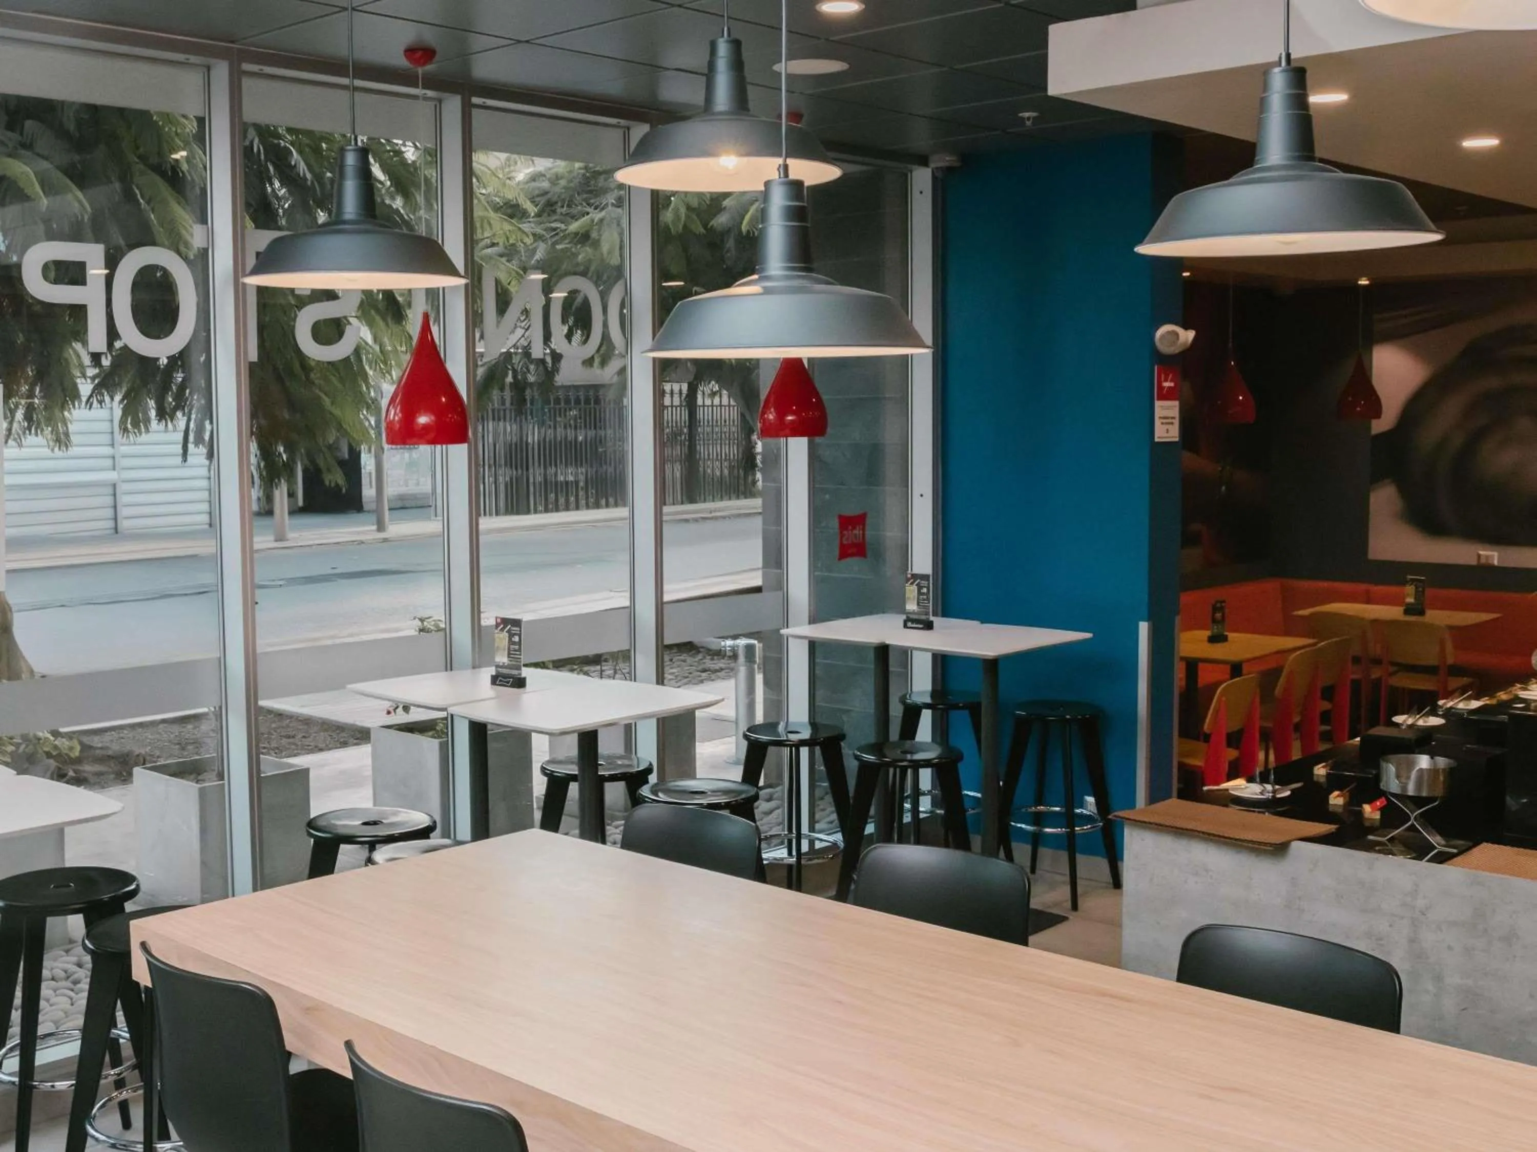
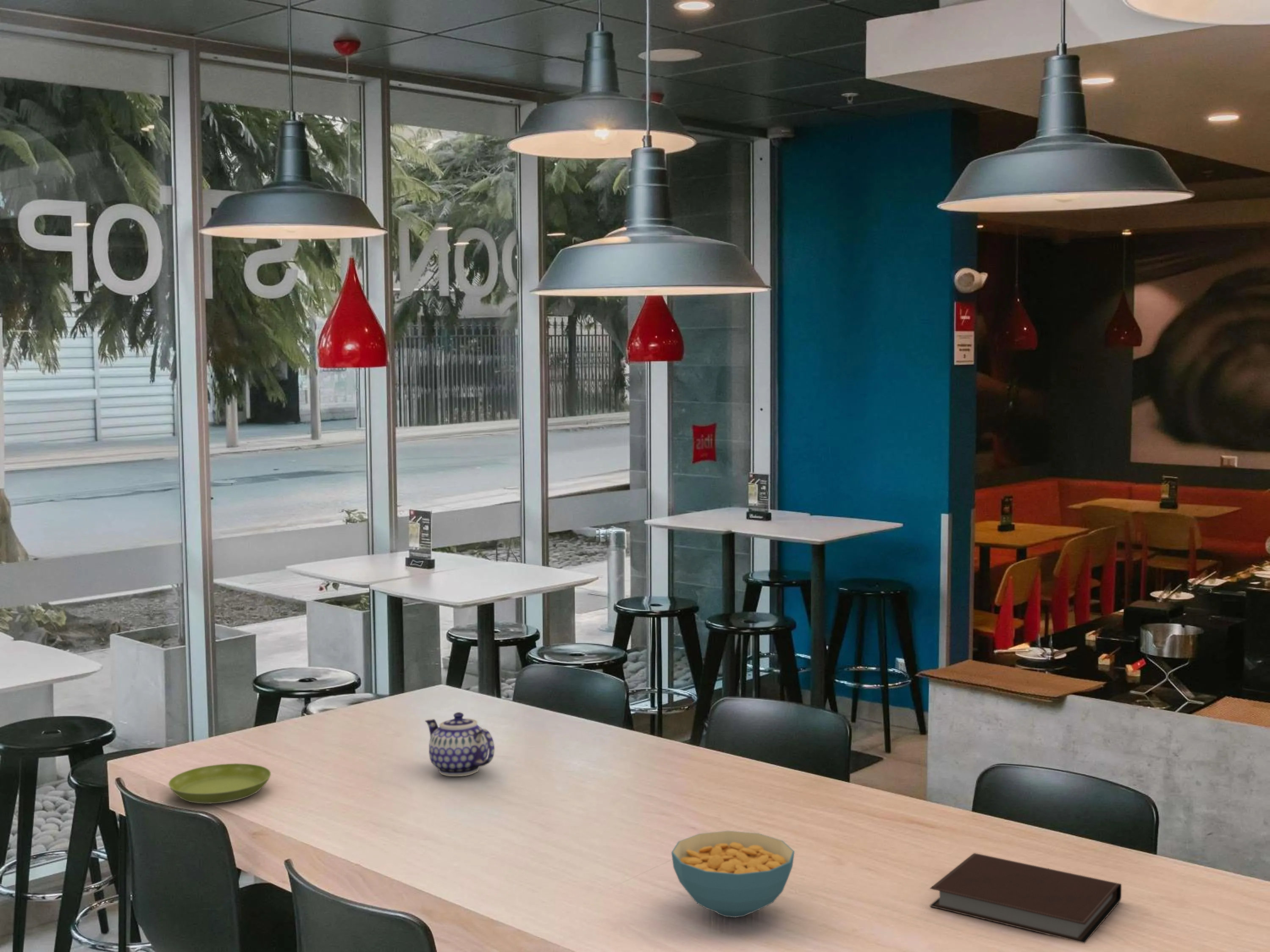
+ teapot (458, 742)
+ saucer (220, 784)
+ notebook (1026, 894)
+ cereal bowl (733, 880)
